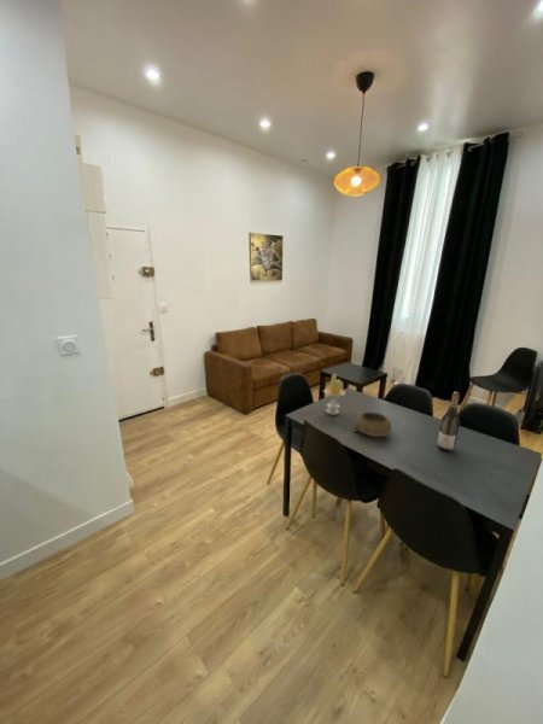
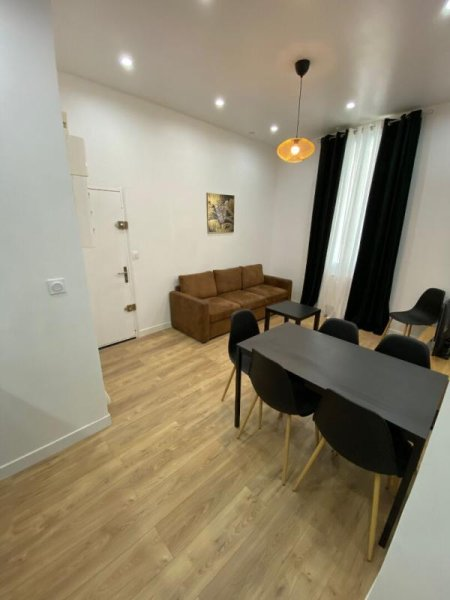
- candle (334, 392)
- wine bottle (450, 420)
- decorative bowl (372, 424)
